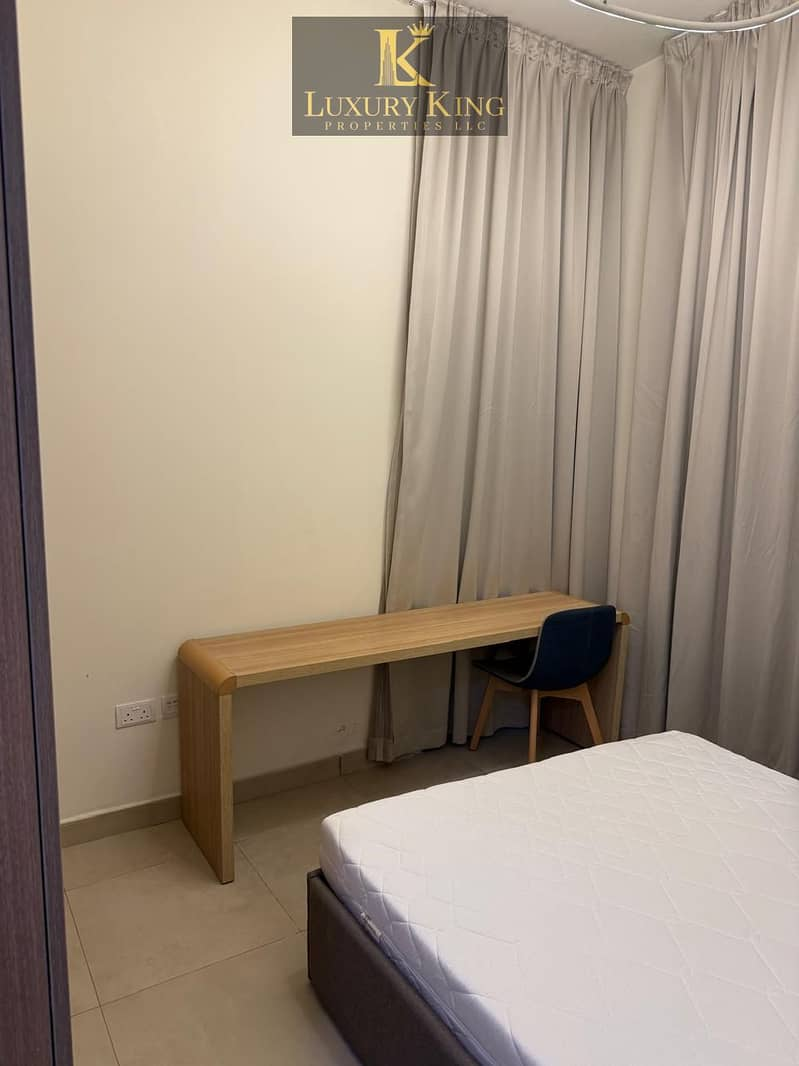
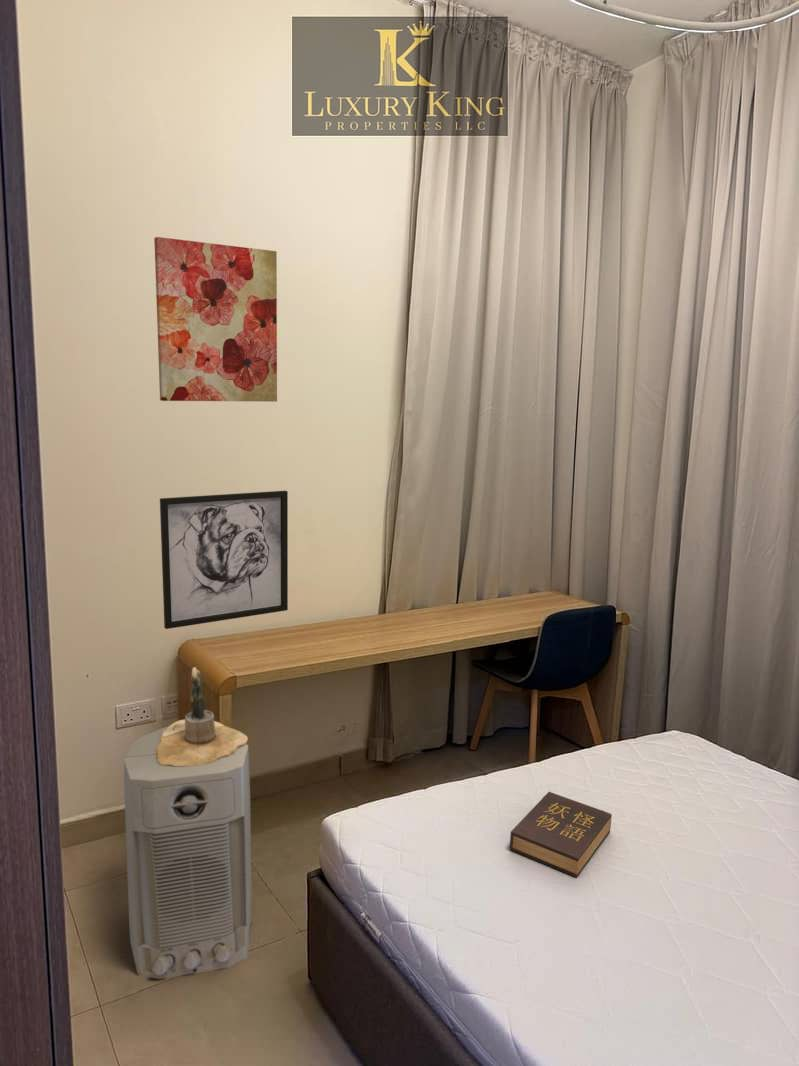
+ wall art (219, 324)
+ air purifier (189, 842)
+ potted cactus (192, 707)
+ wall art (227, 557)
+ hardback book (561, 831)
